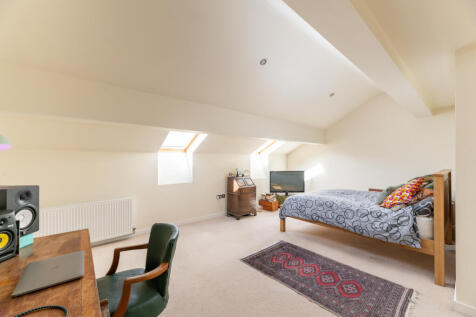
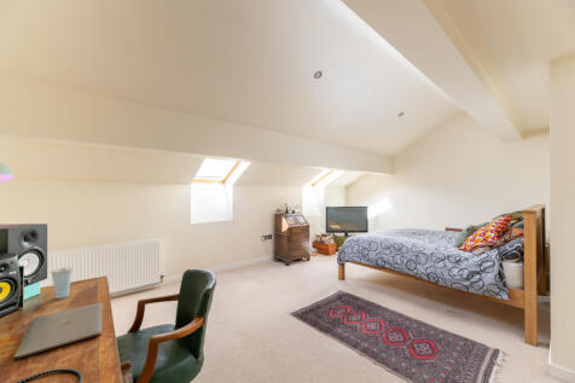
+ cup (62, 282)
